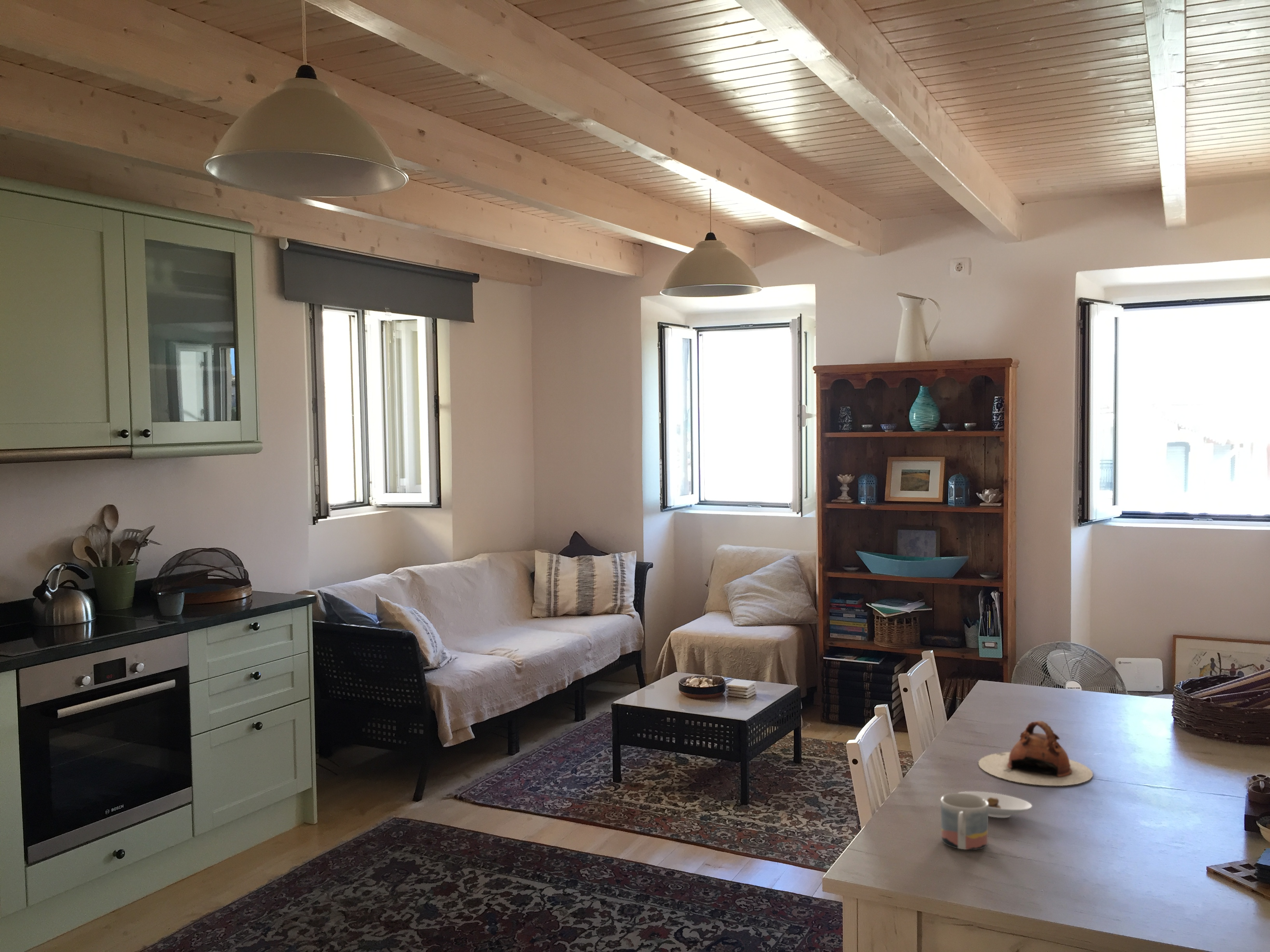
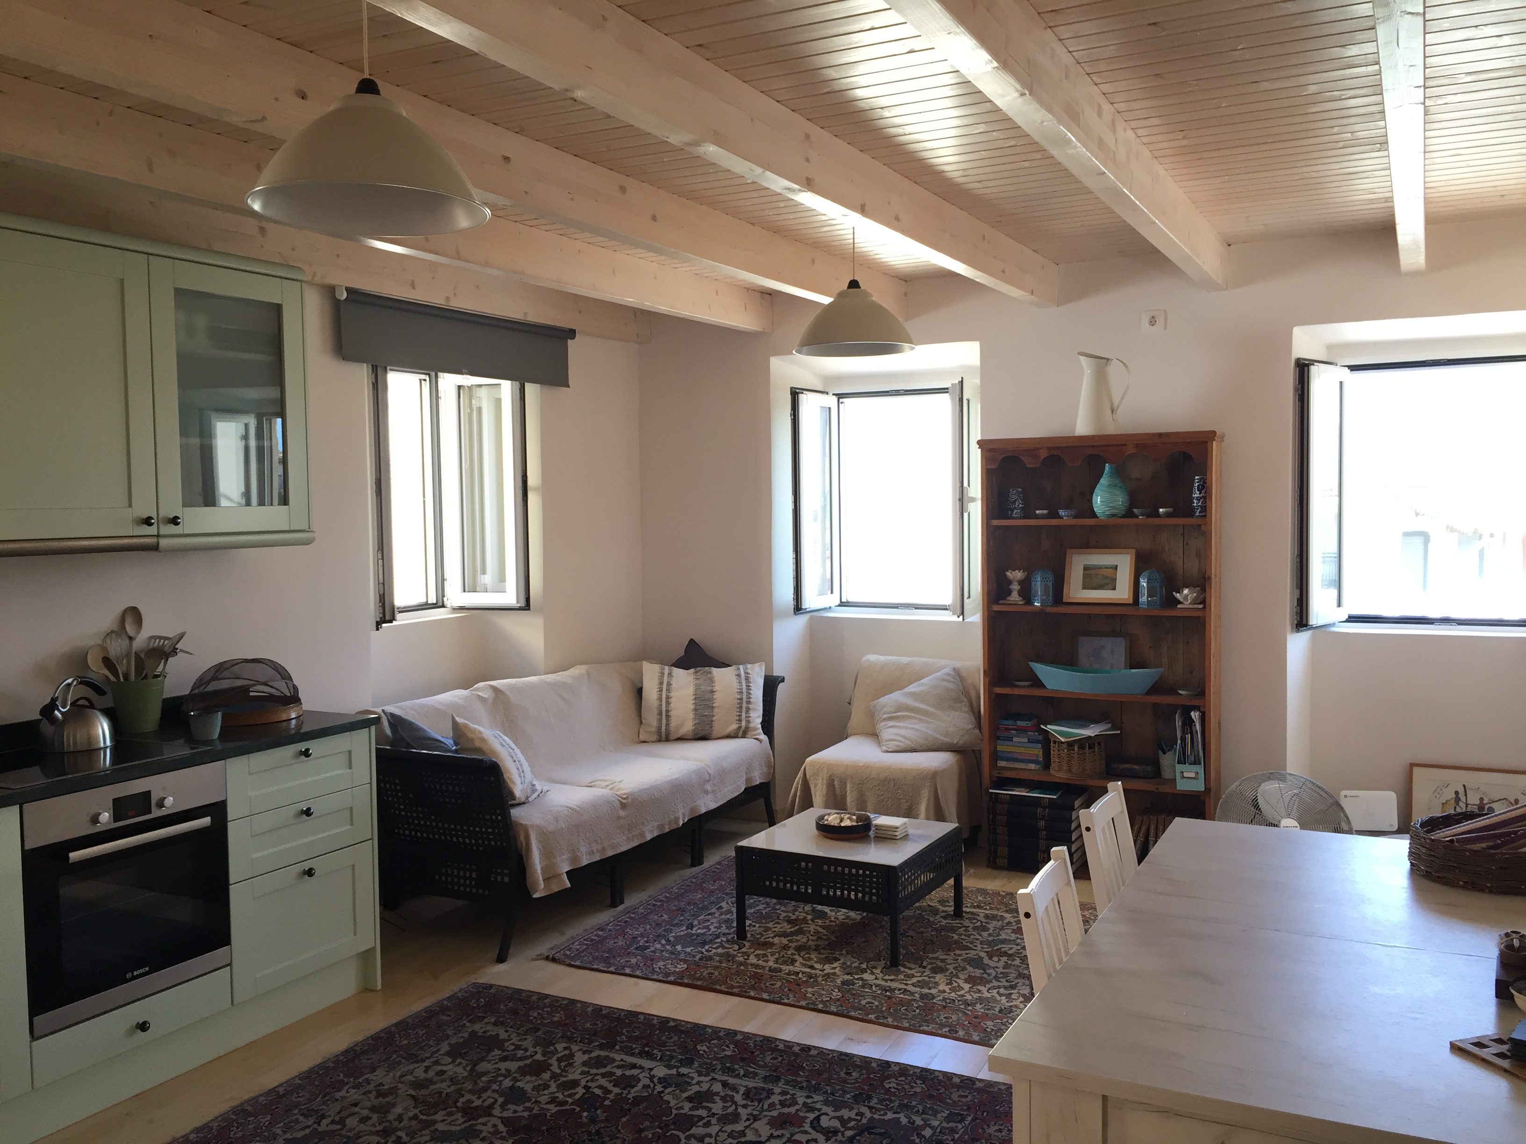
- saucer (993, 805)
- mug (963, 825)
- teapot (1034, 744)
